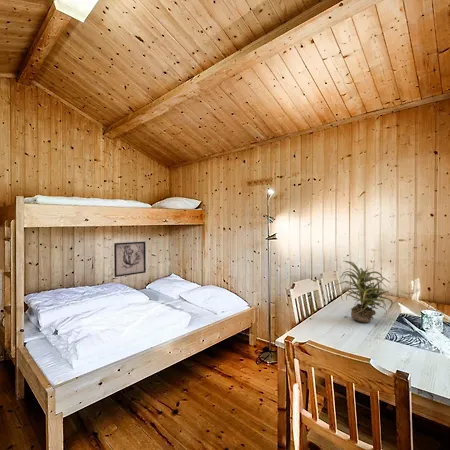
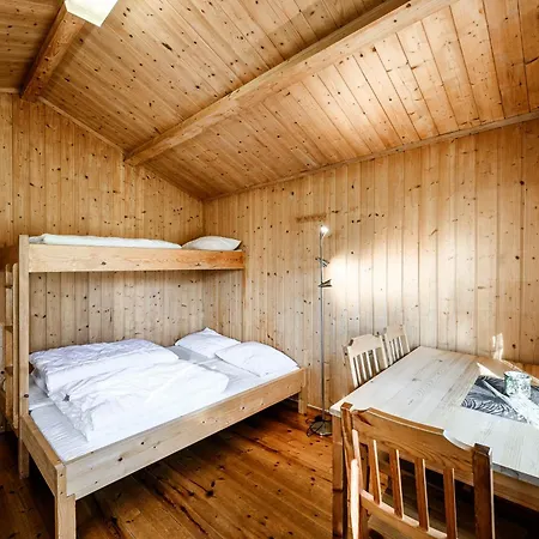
- potted plant (361, 289)
- wall art (130, 258)
